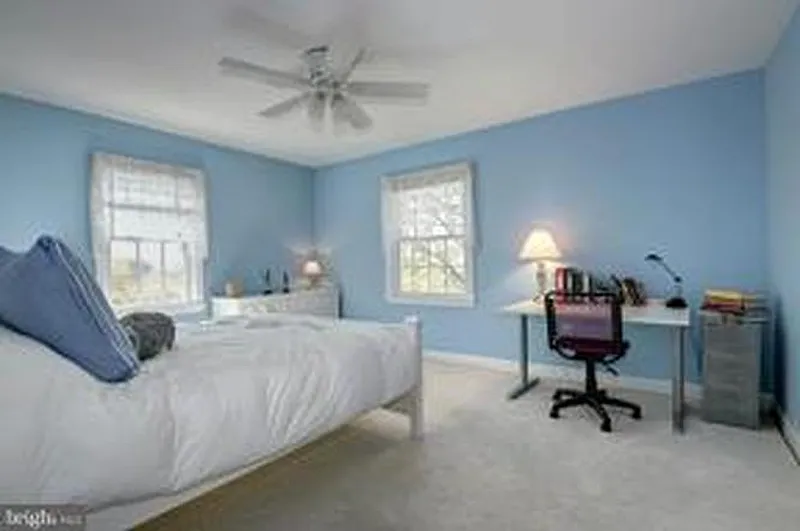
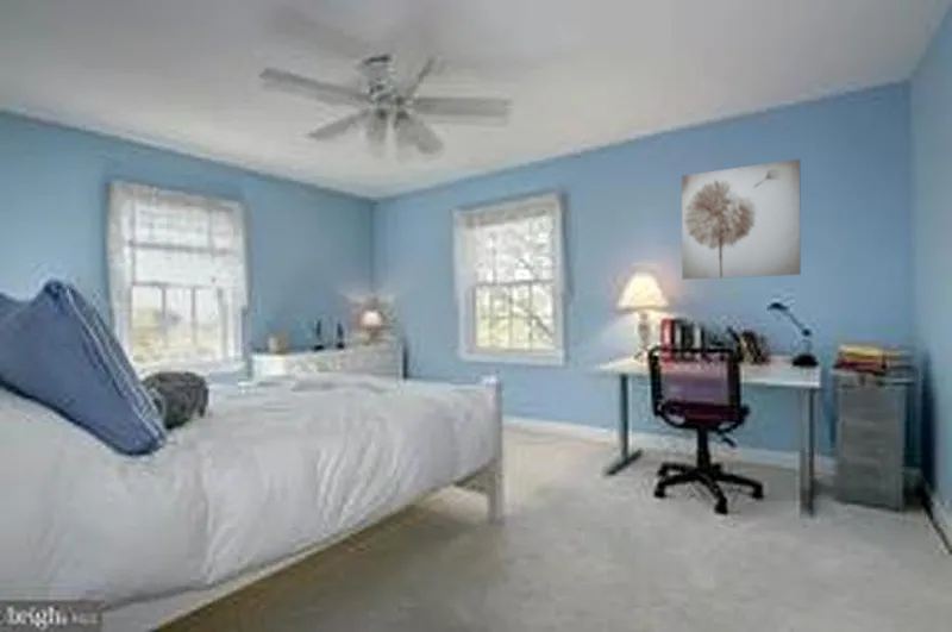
+ wall art (738, 223)
